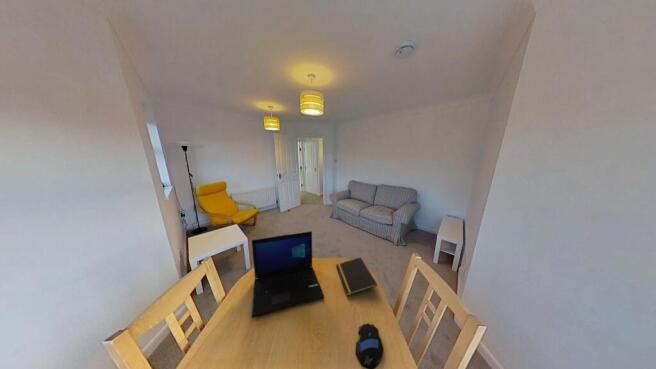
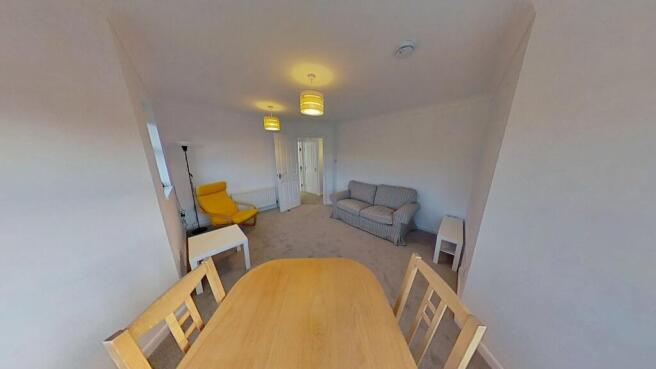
- computer mouse (369, 342)
- notepad (354, 274)
- laptop (286, 267)
